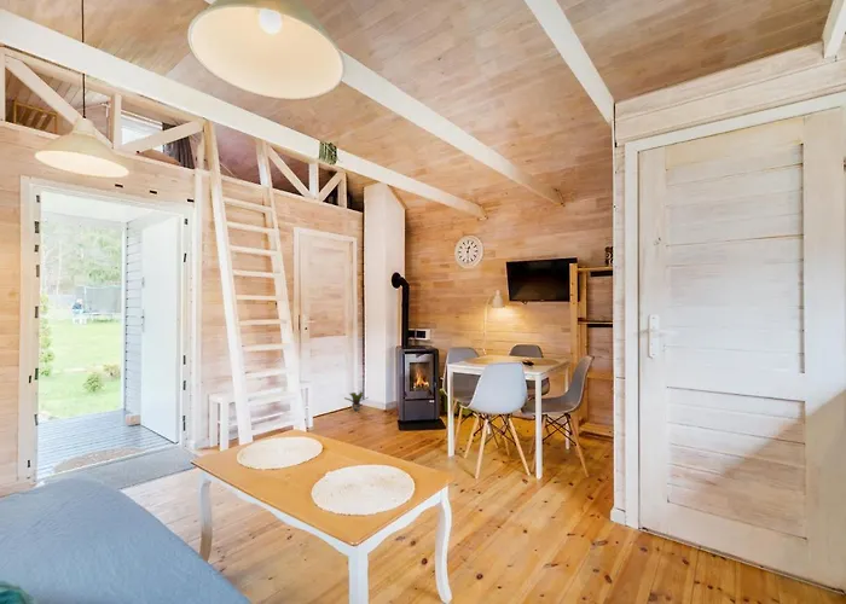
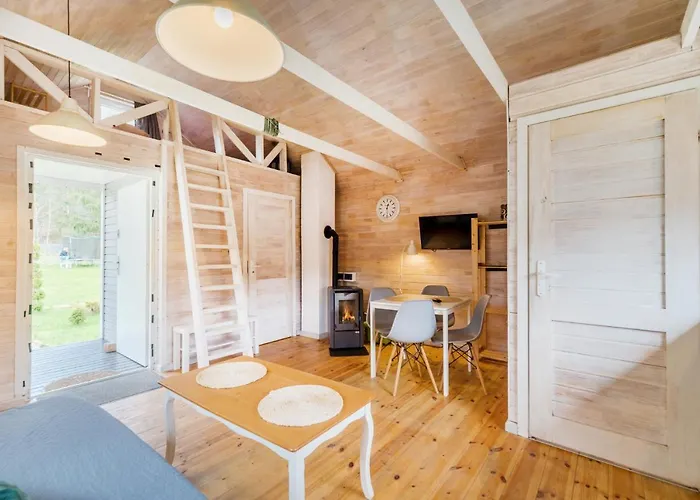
- potted plant (357, 401)
